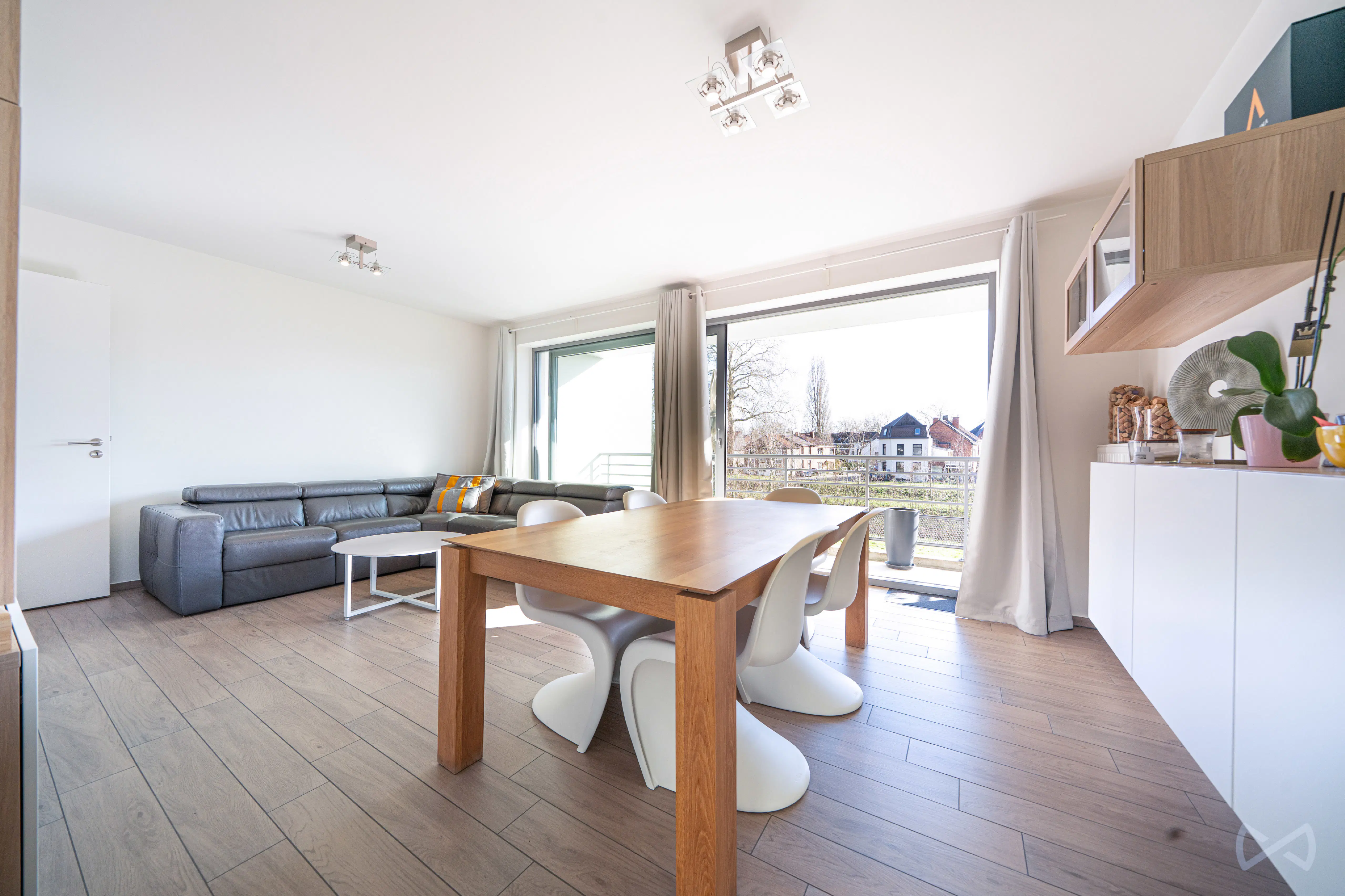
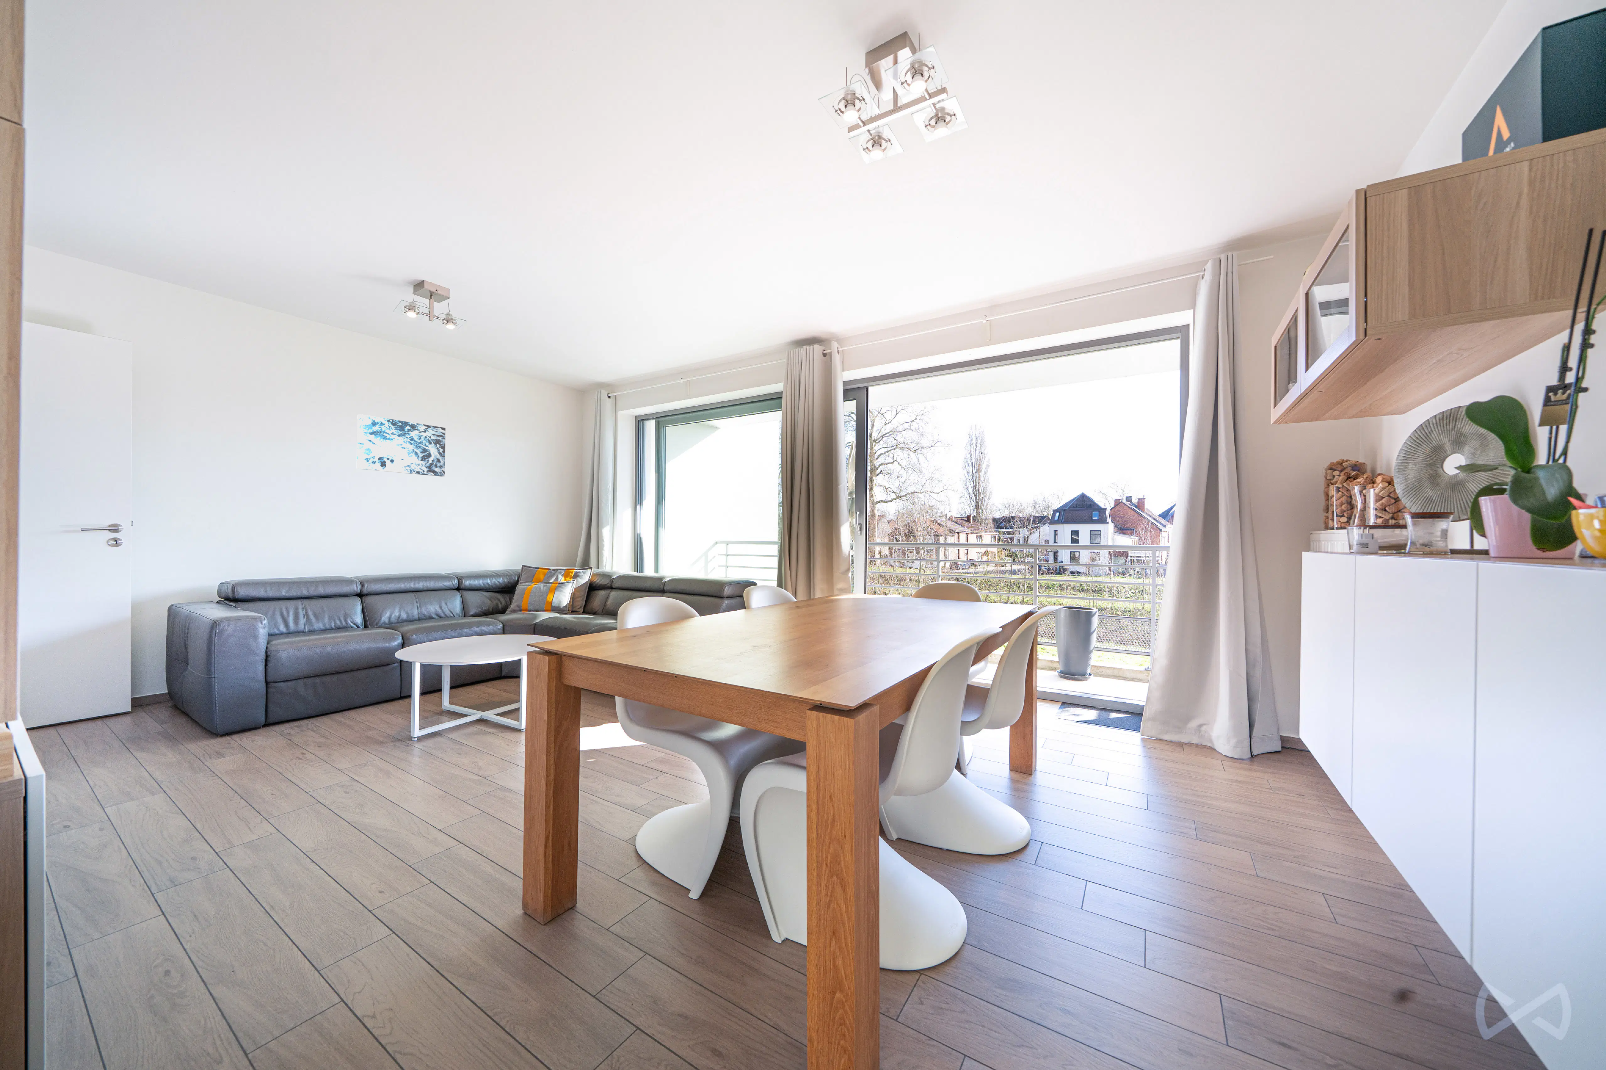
+ wall art (404, 447)
